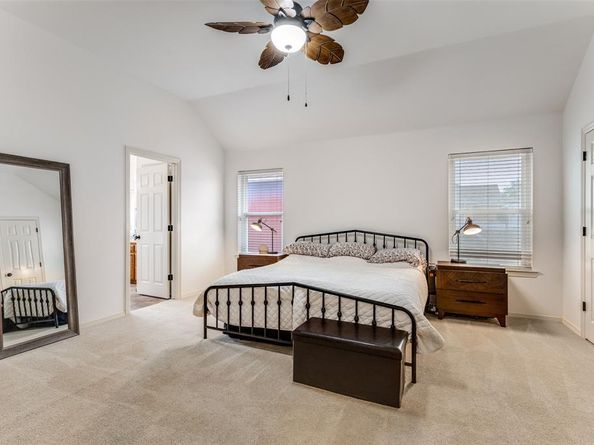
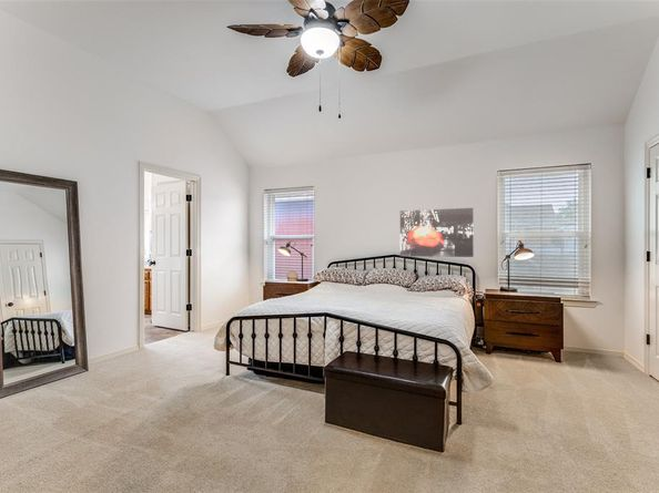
+ wall art (435, 233)
